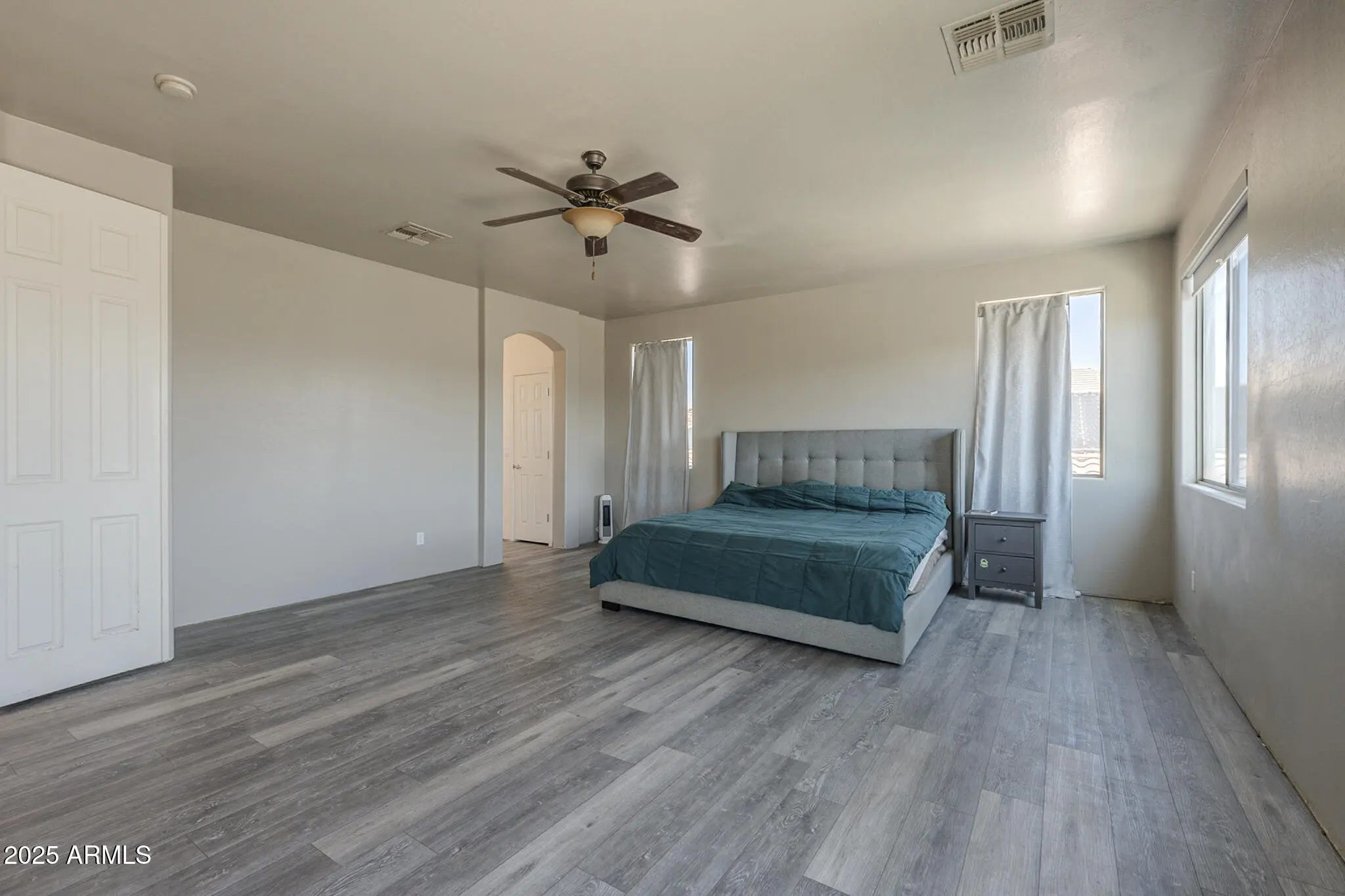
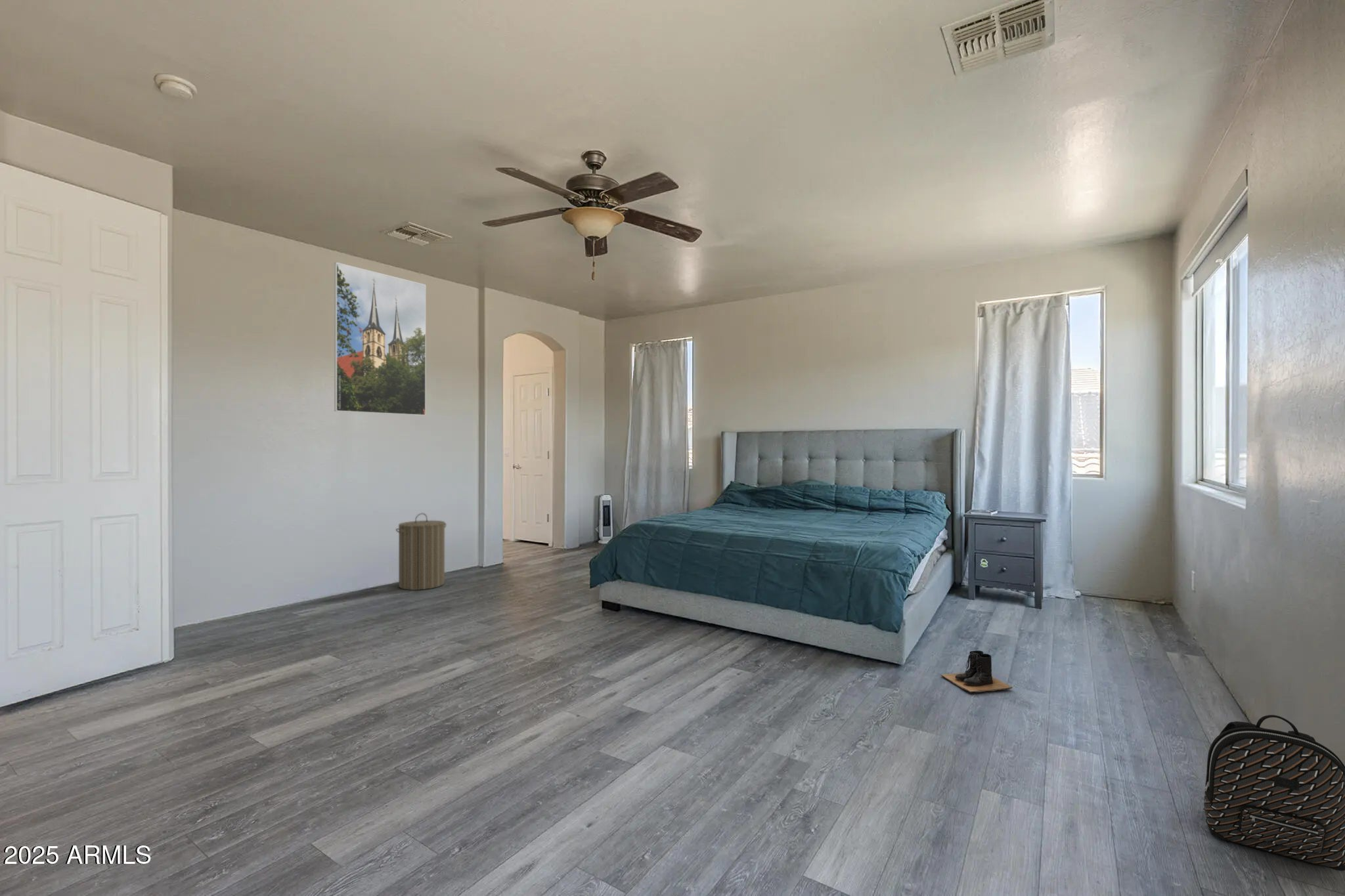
+ backpack (1271, 779)
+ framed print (383, 344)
+ laundry hamper (422, 549)
+ boots (975, 668)
